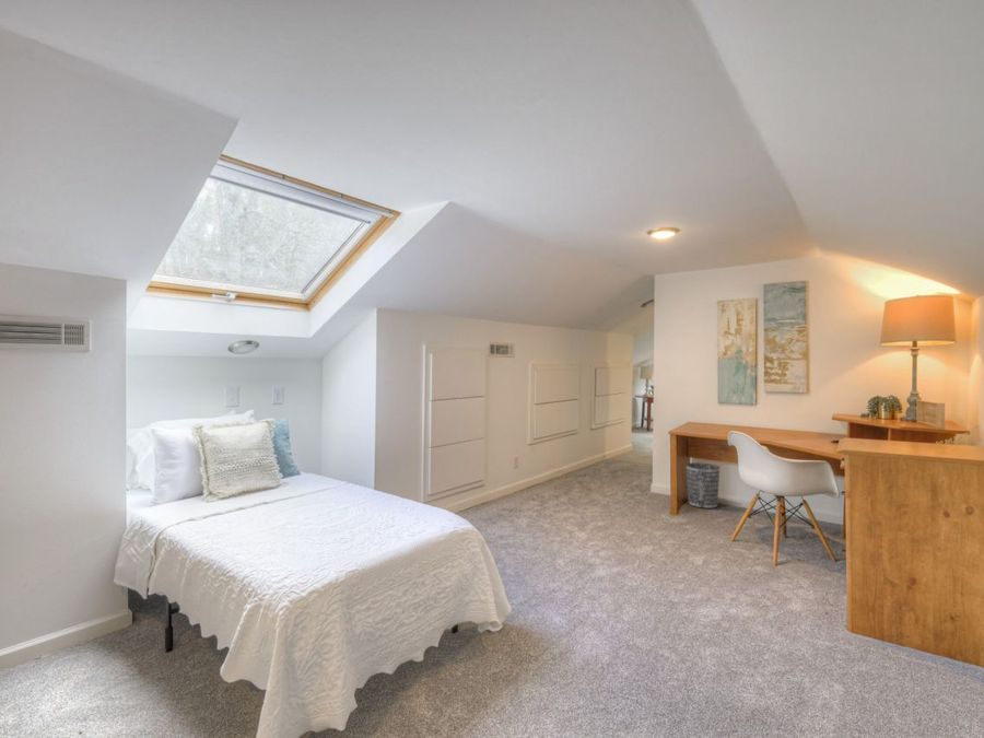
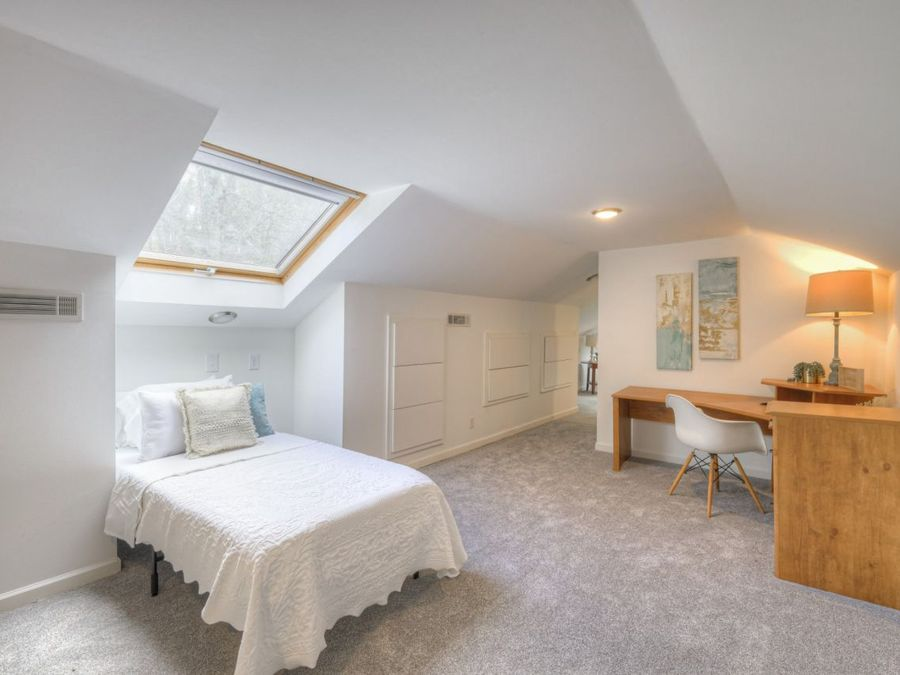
- wastebasket (702, 484)
